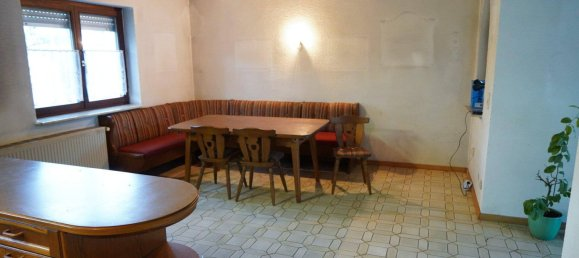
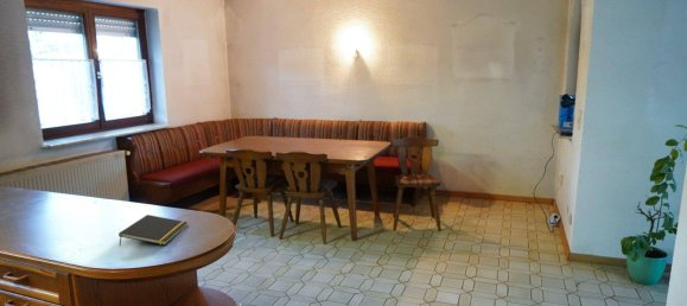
+ notepad (155, 229)
